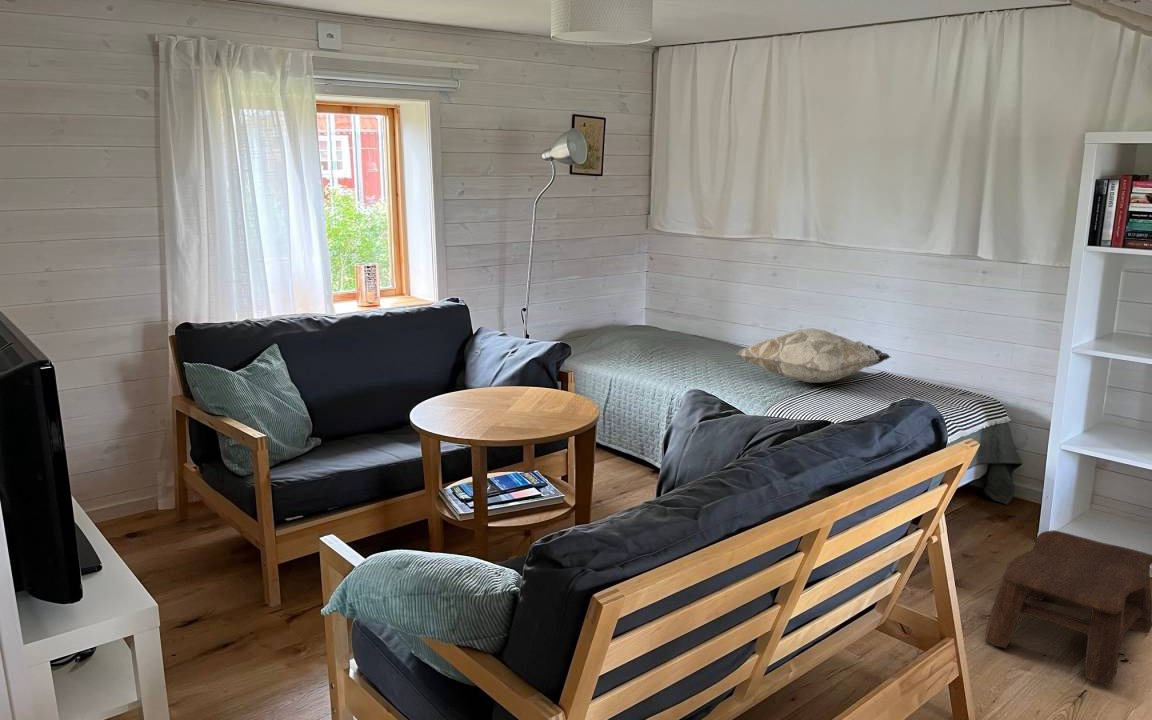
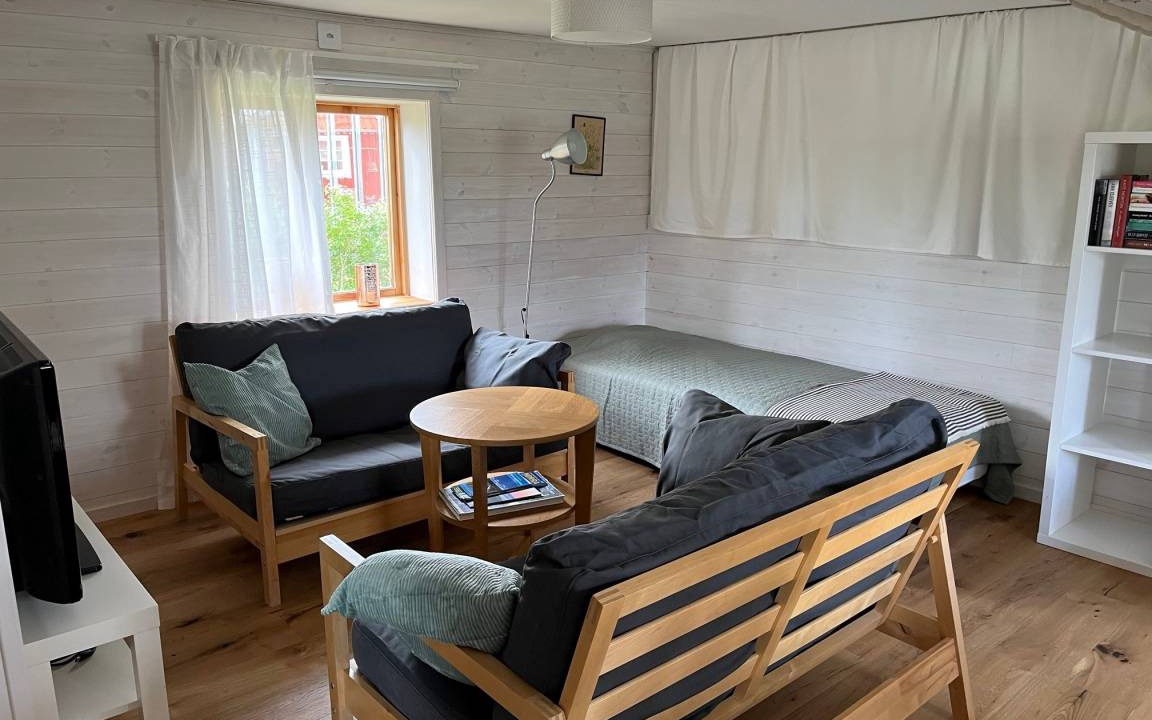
- stool (1069, 598)
- decorative pillow (812, 355)
